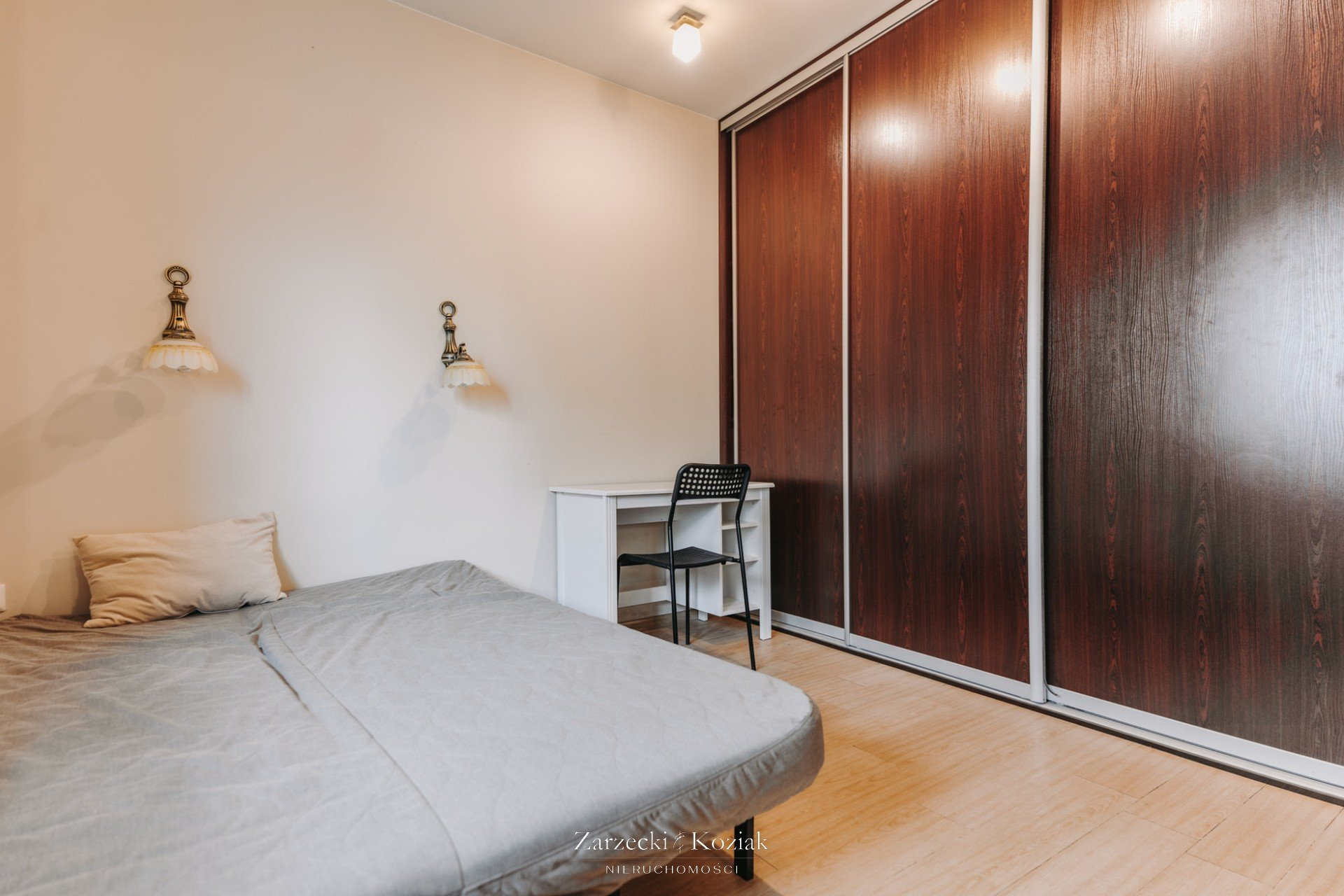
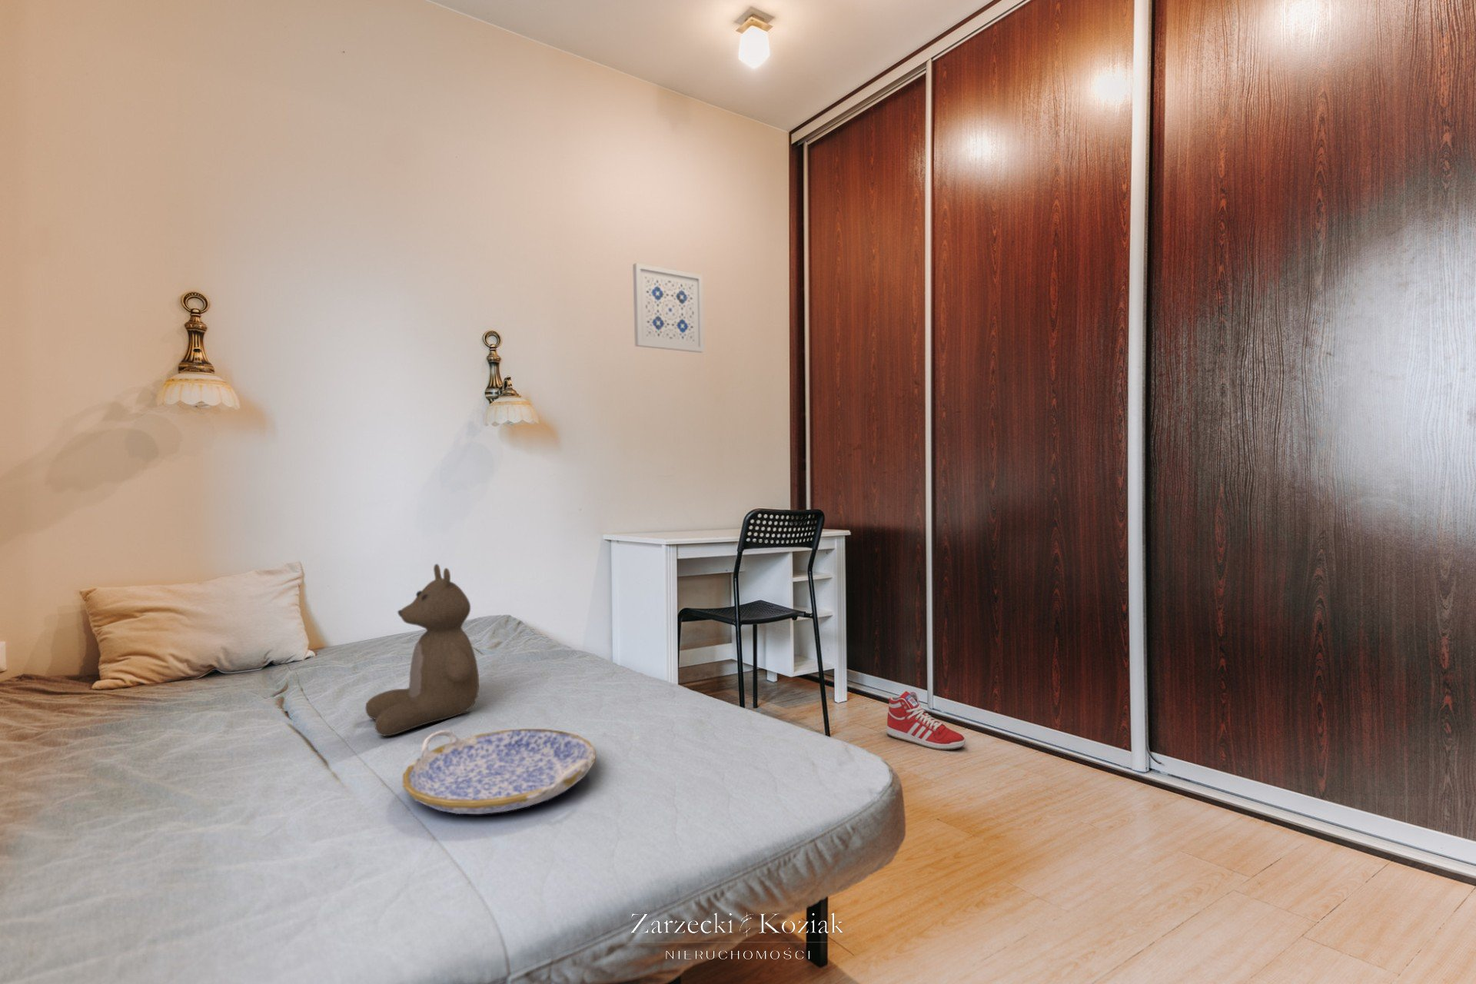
+ serving tray (502, 764)
+ wall art (669, 309)
+ teddy bear (422, 644)
+ sneaker (924, 718)
